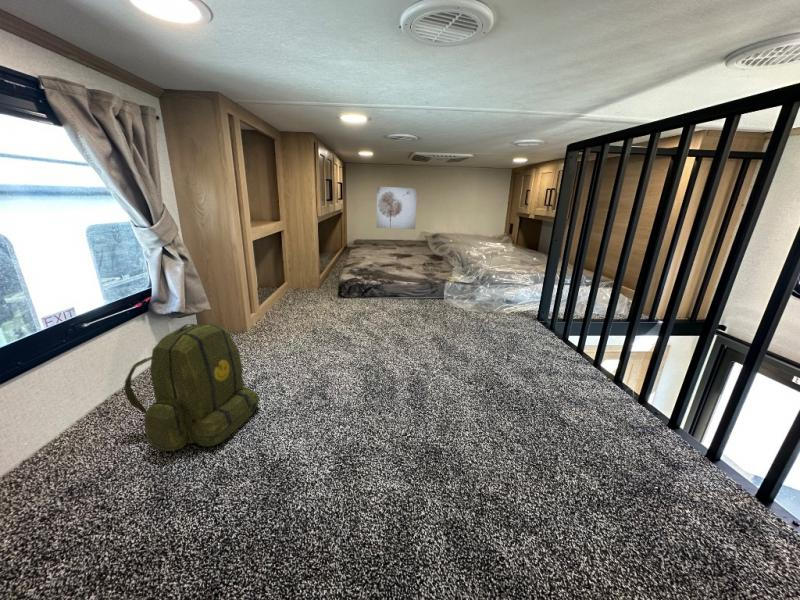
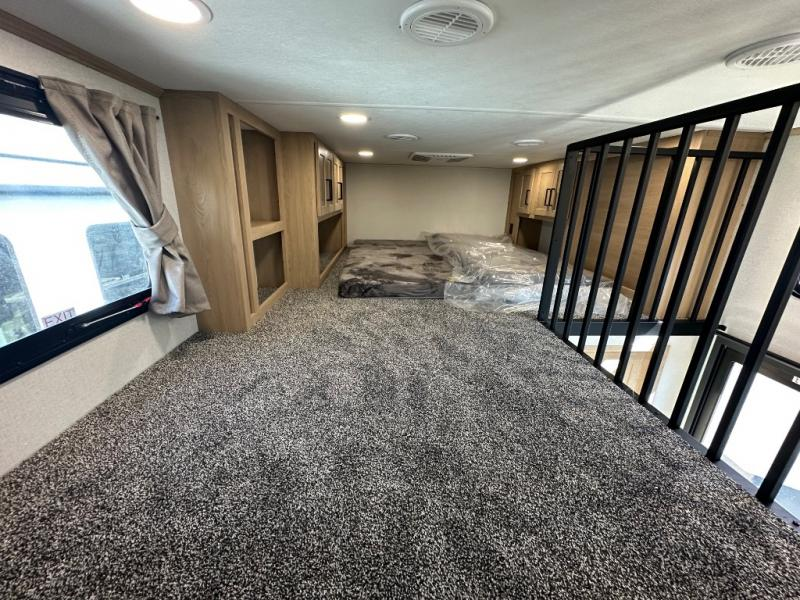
- wall art (396, 208)
- backpack (192, 375)
